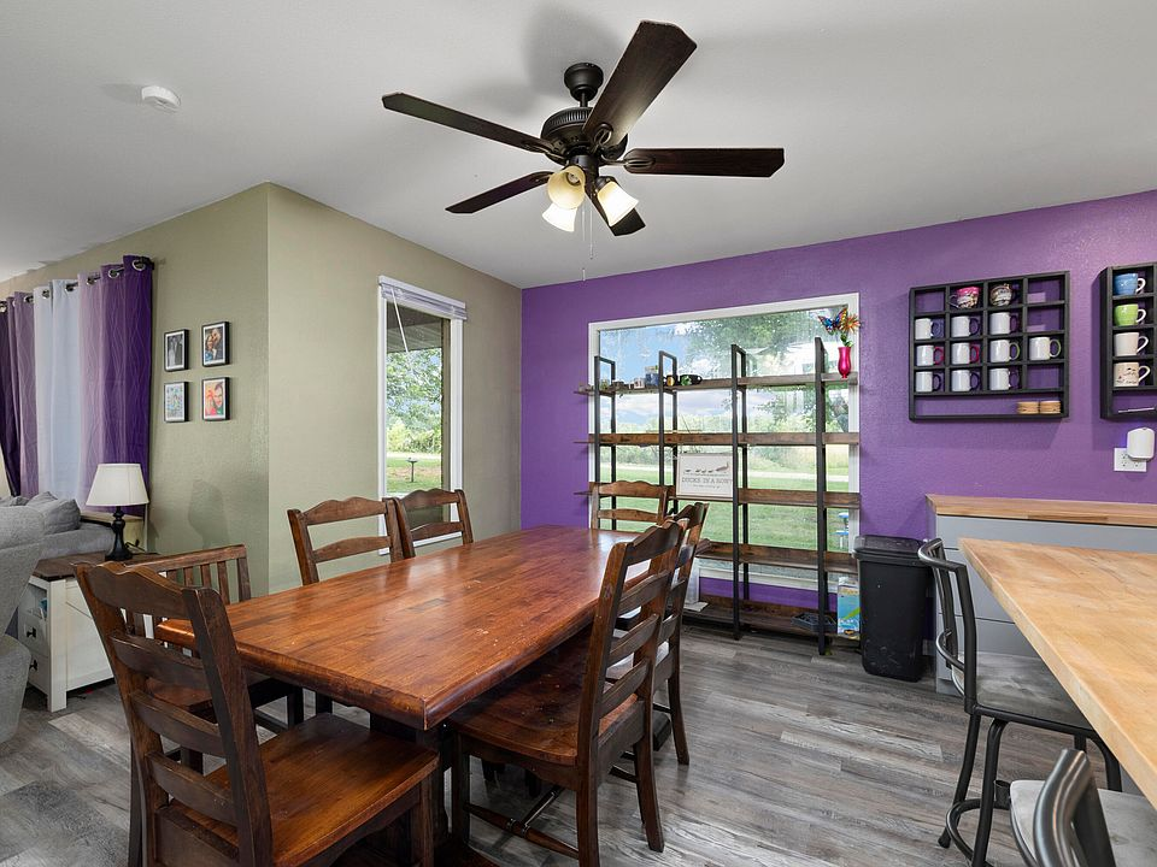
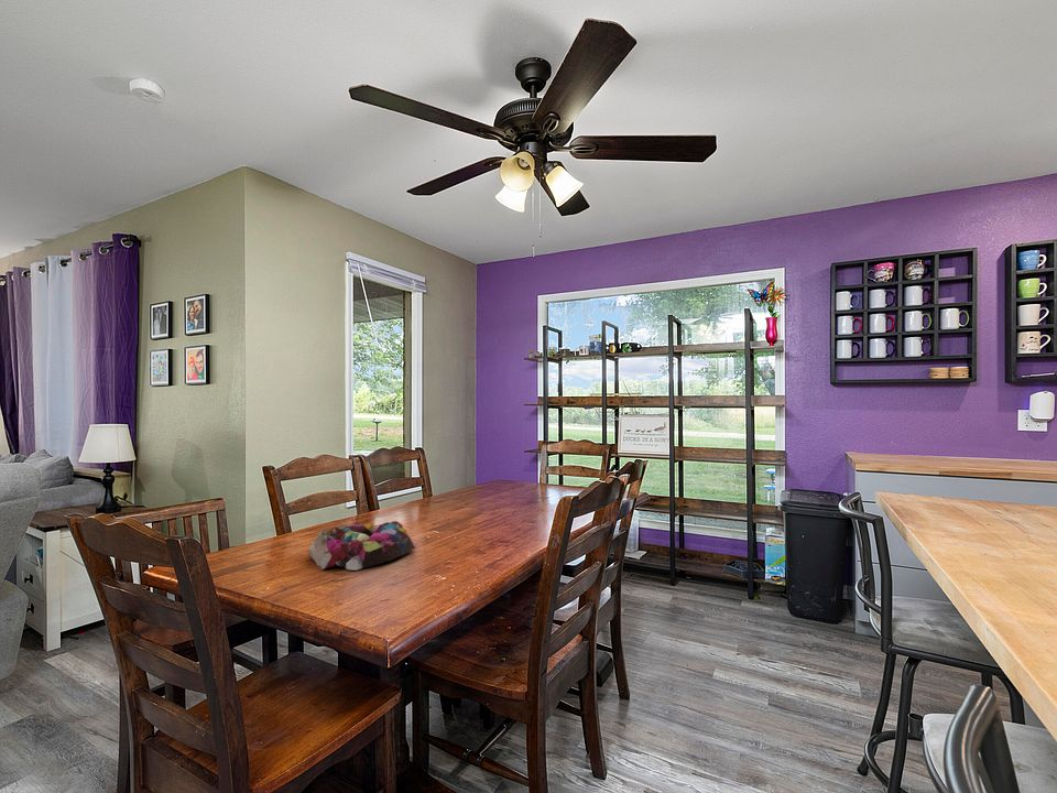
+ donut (362, 540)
